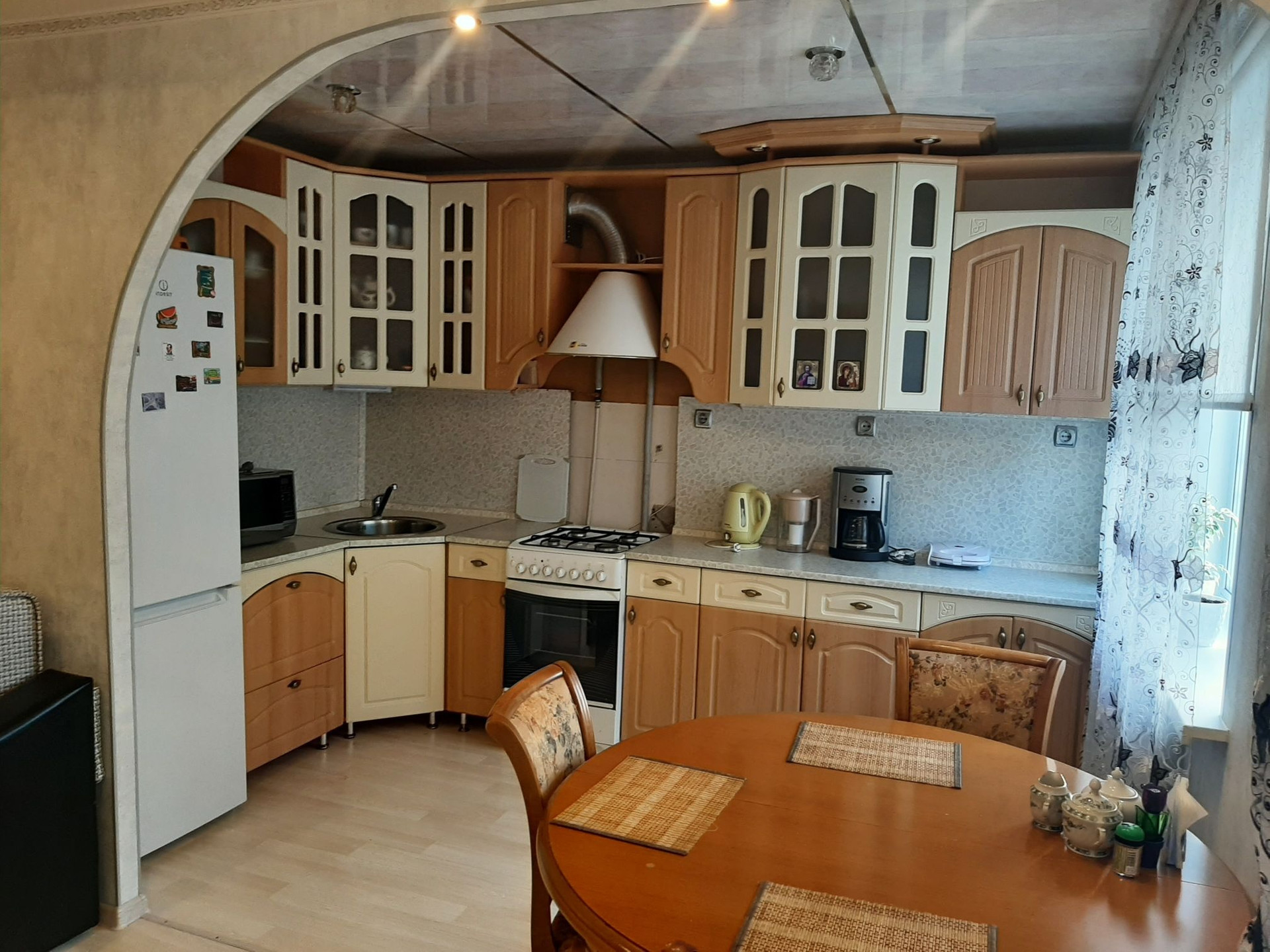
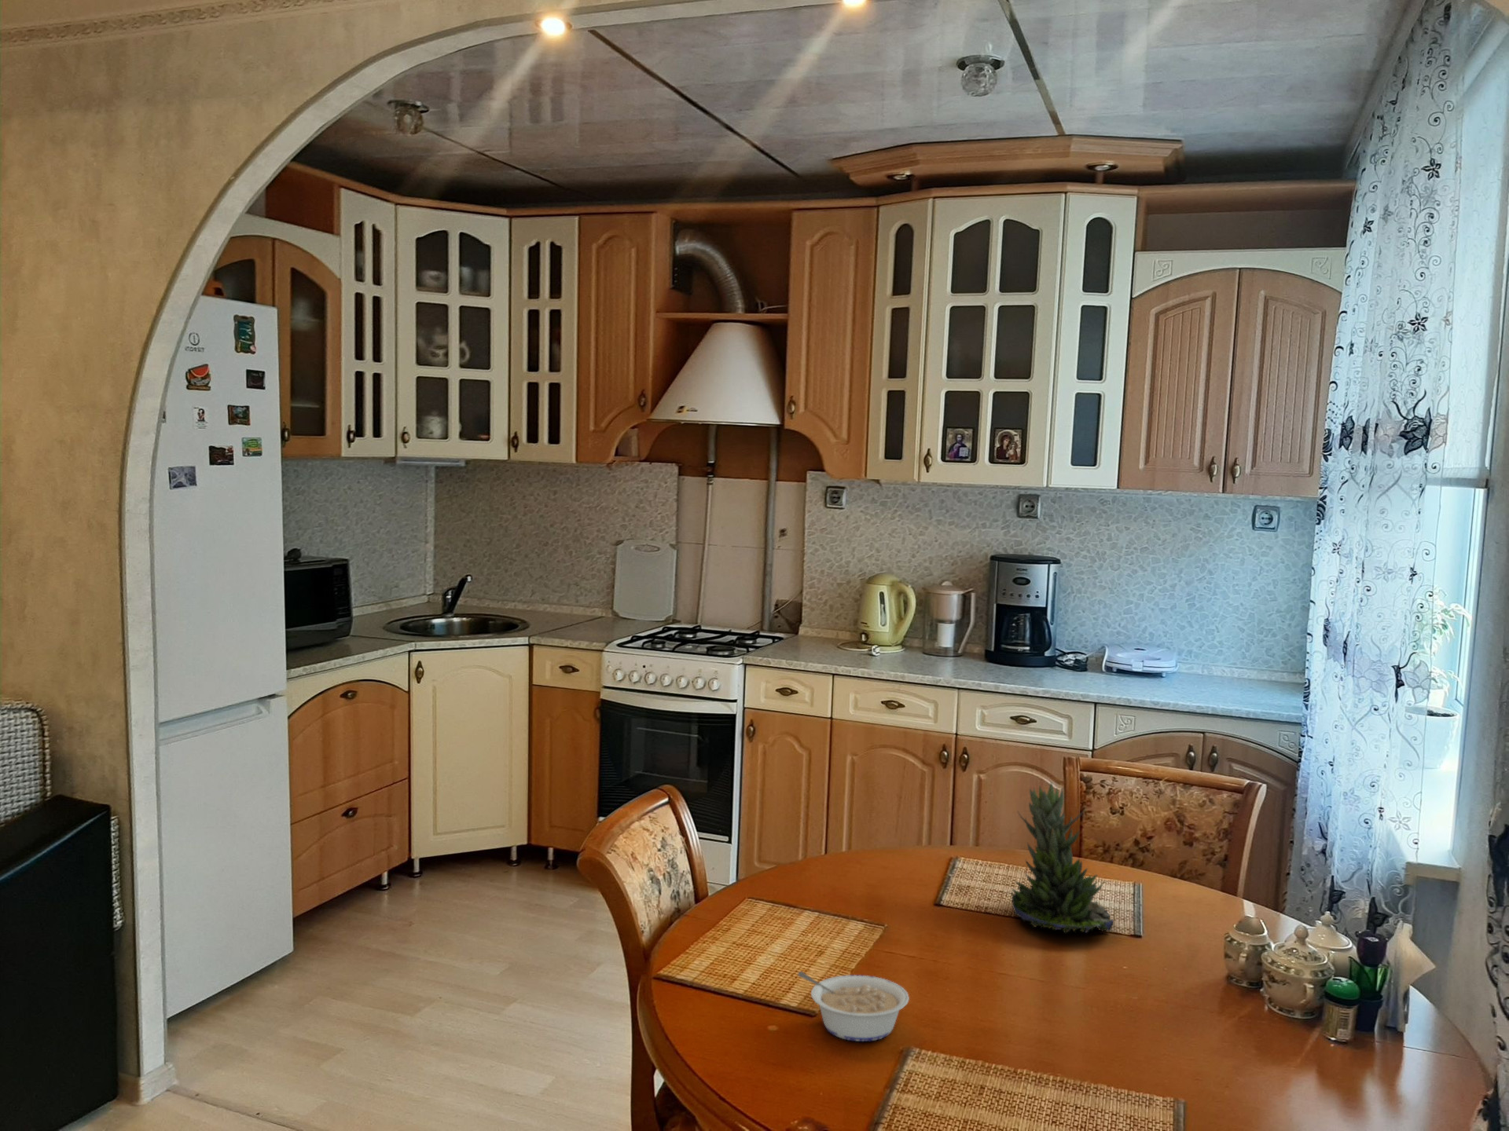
+ succulent plant (1060, 855)
+ legume (855, 1007)
